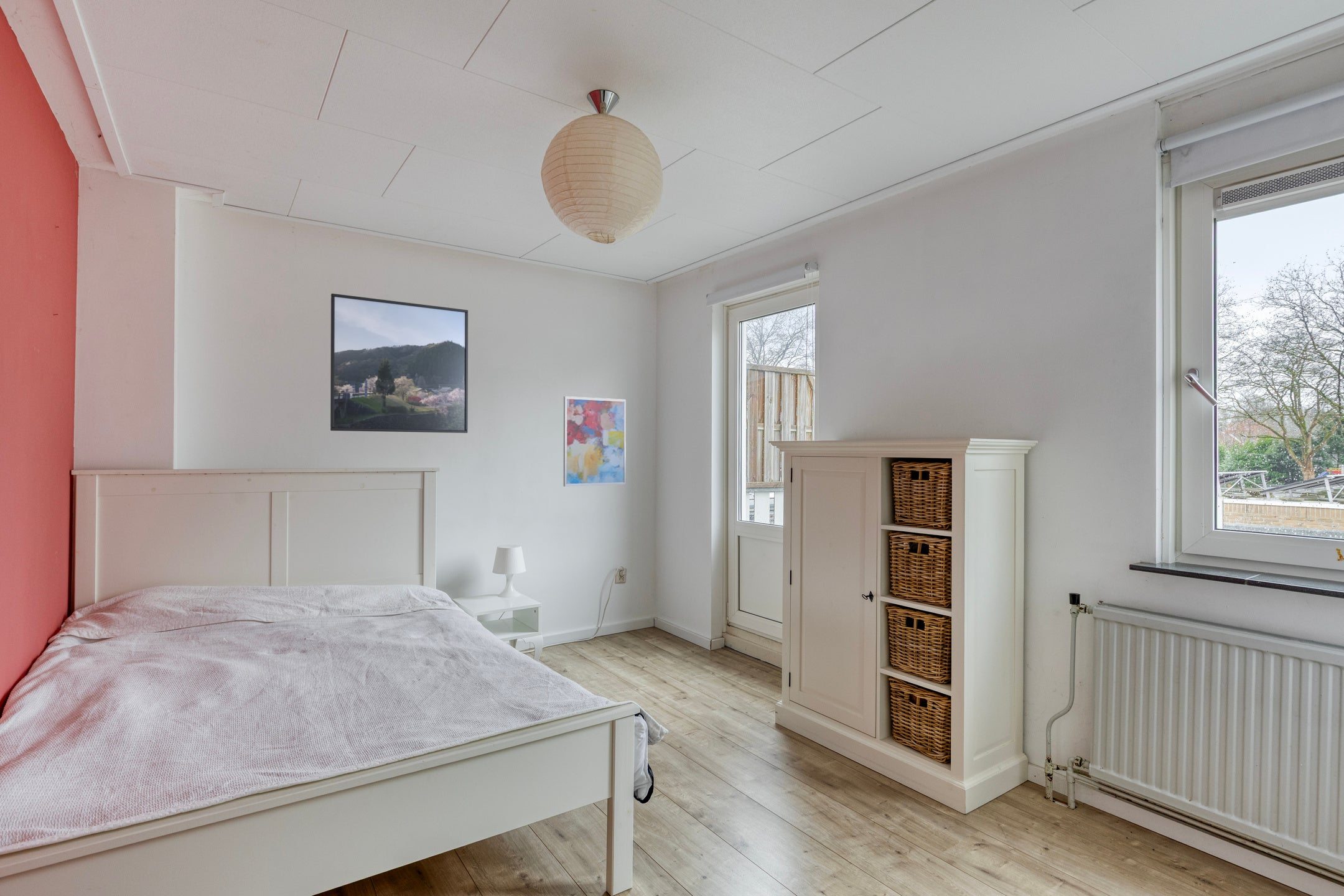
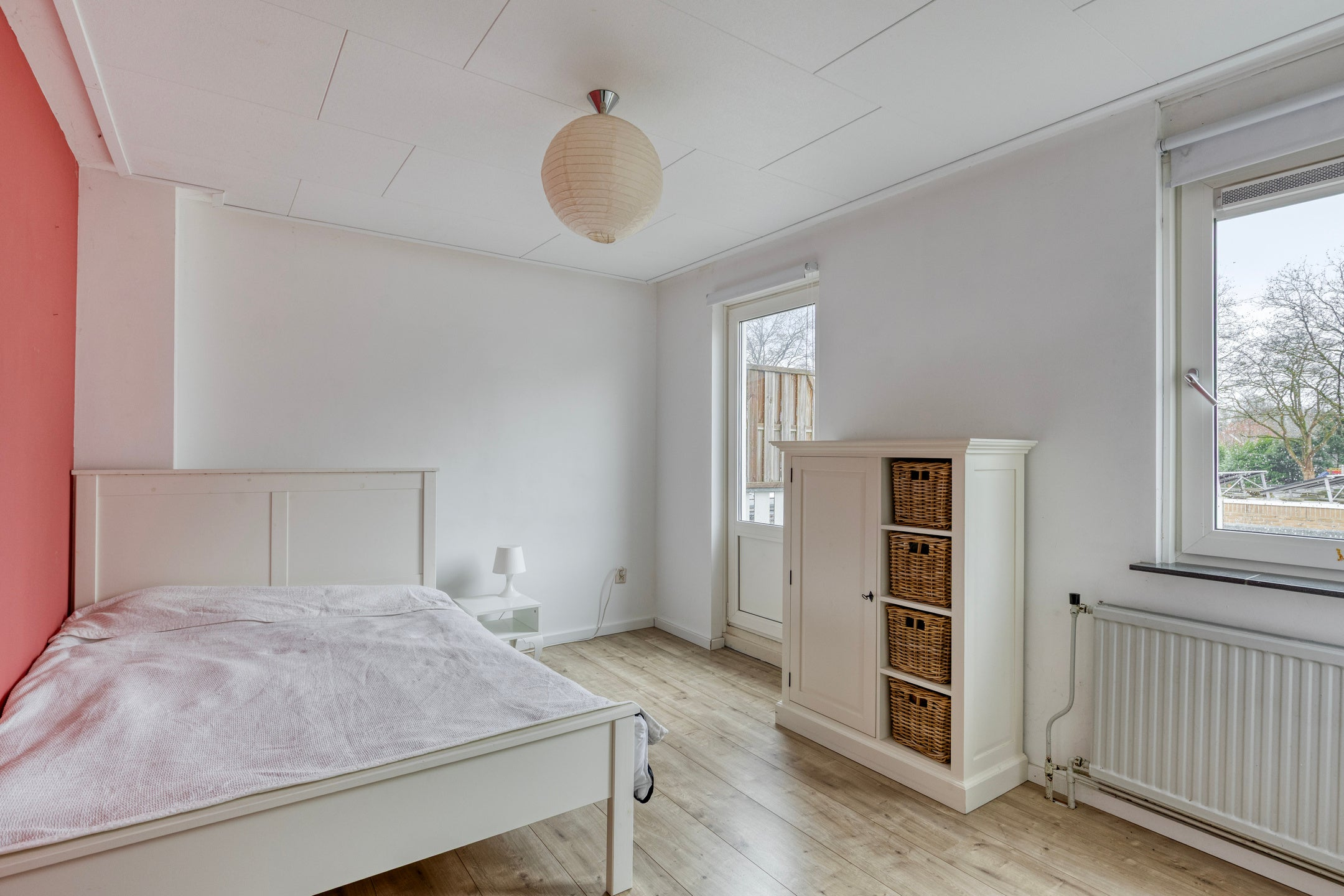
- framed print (403, 367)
- wall art (595, 441)
